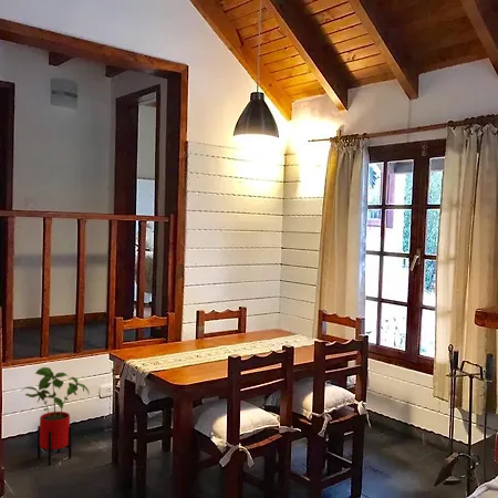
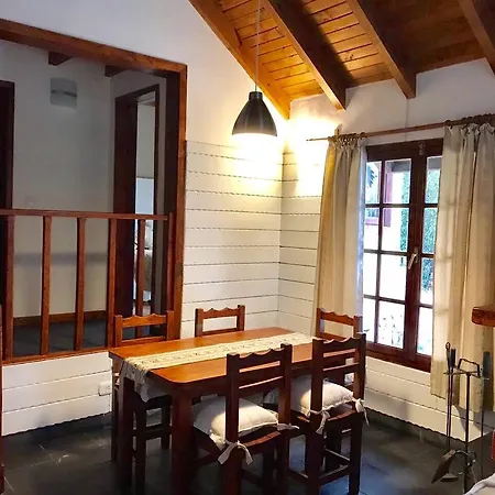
- house plant (52, 412)
